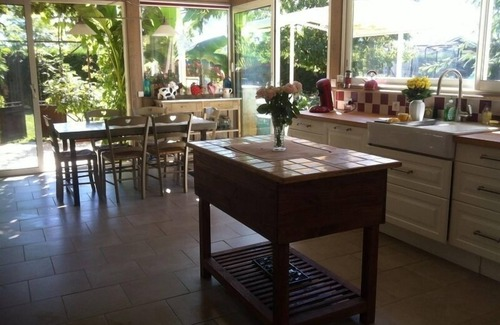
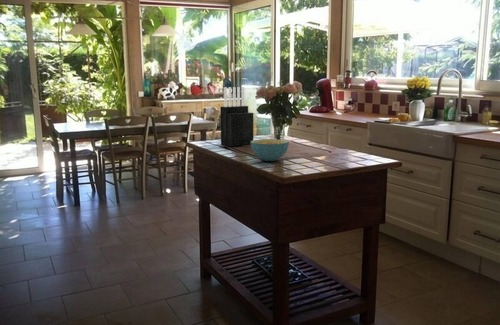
+ knife block (238, 116)
+ cereal bowl (269, 150)
